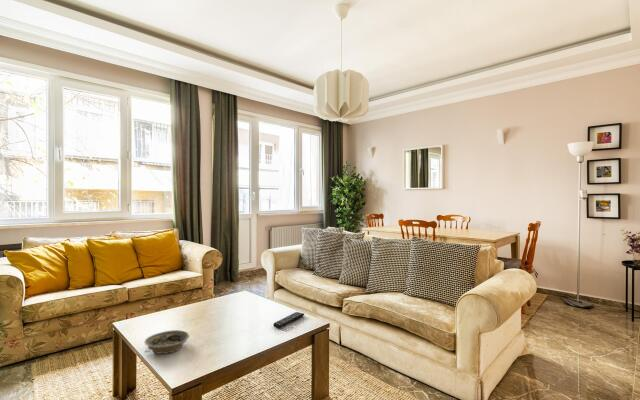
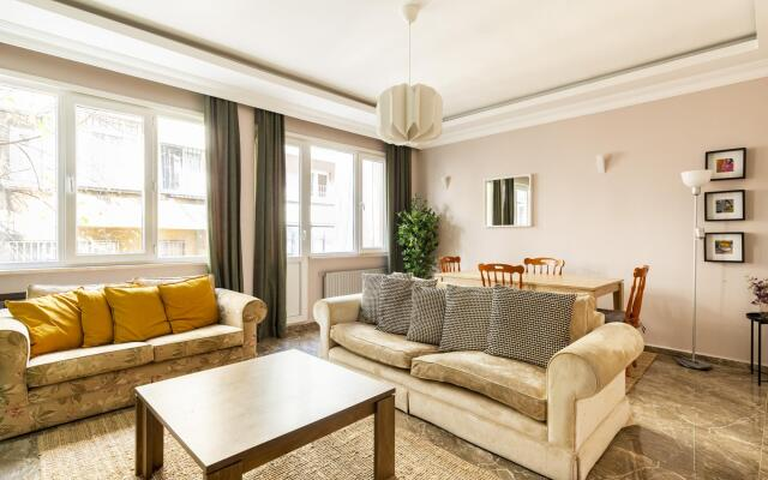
- bowl (167, 342)
- remote control (289, 319)
